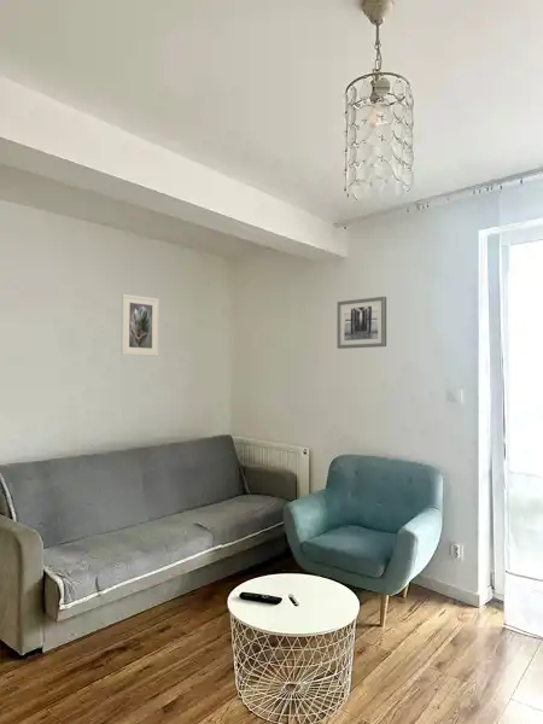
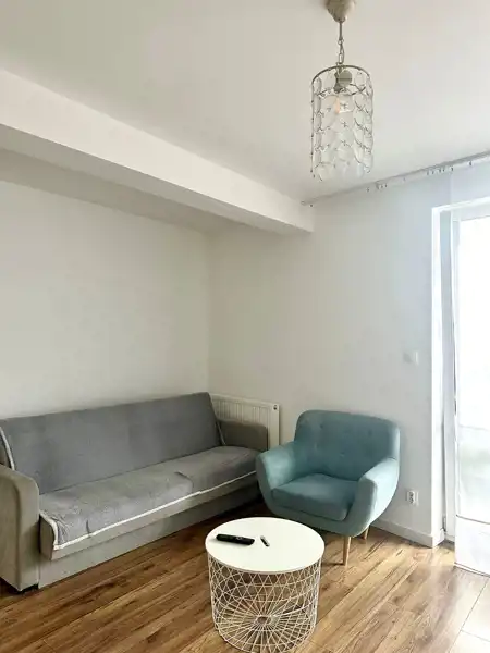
- wall art (361, 323)
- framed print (140, 326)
